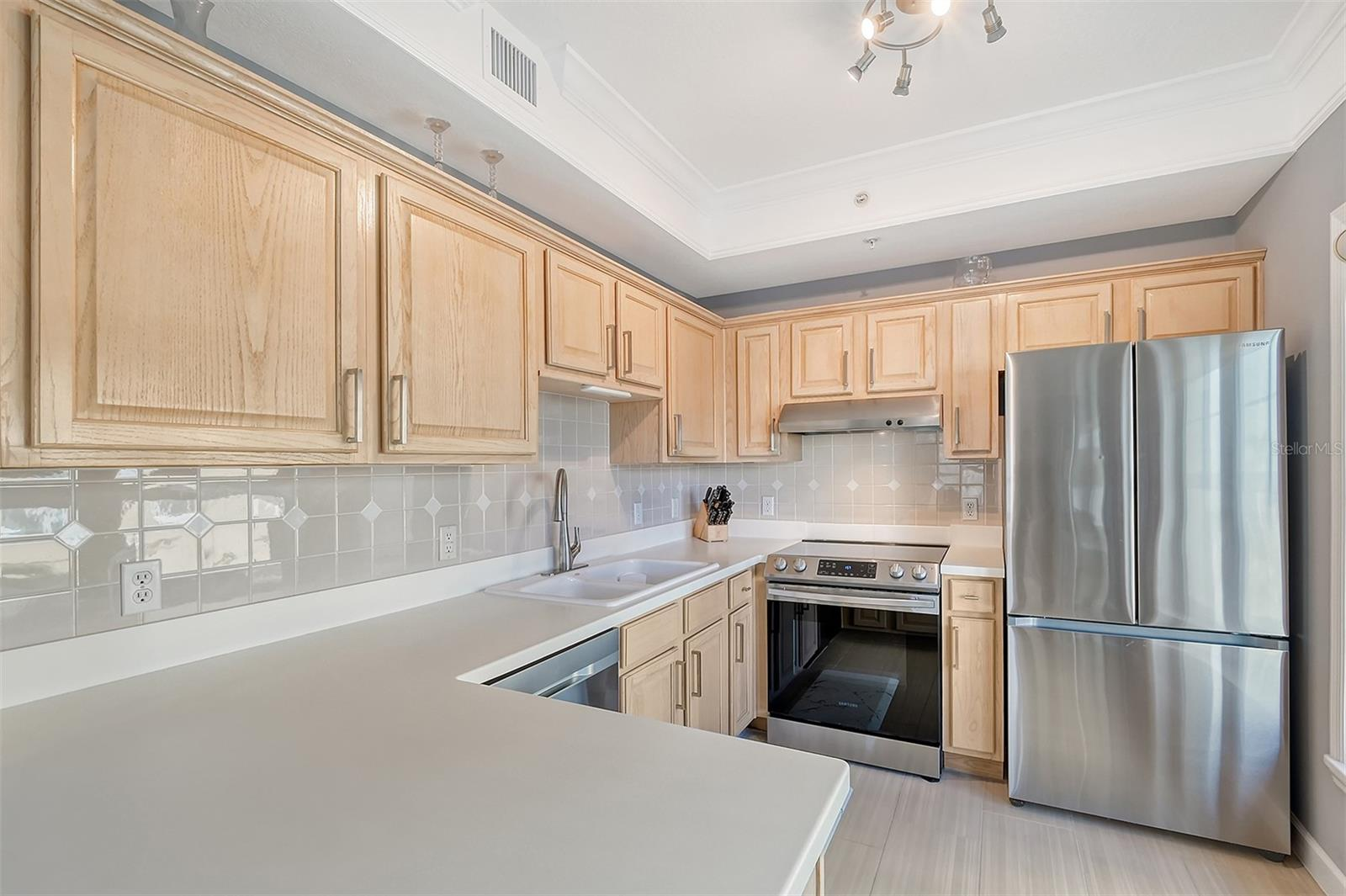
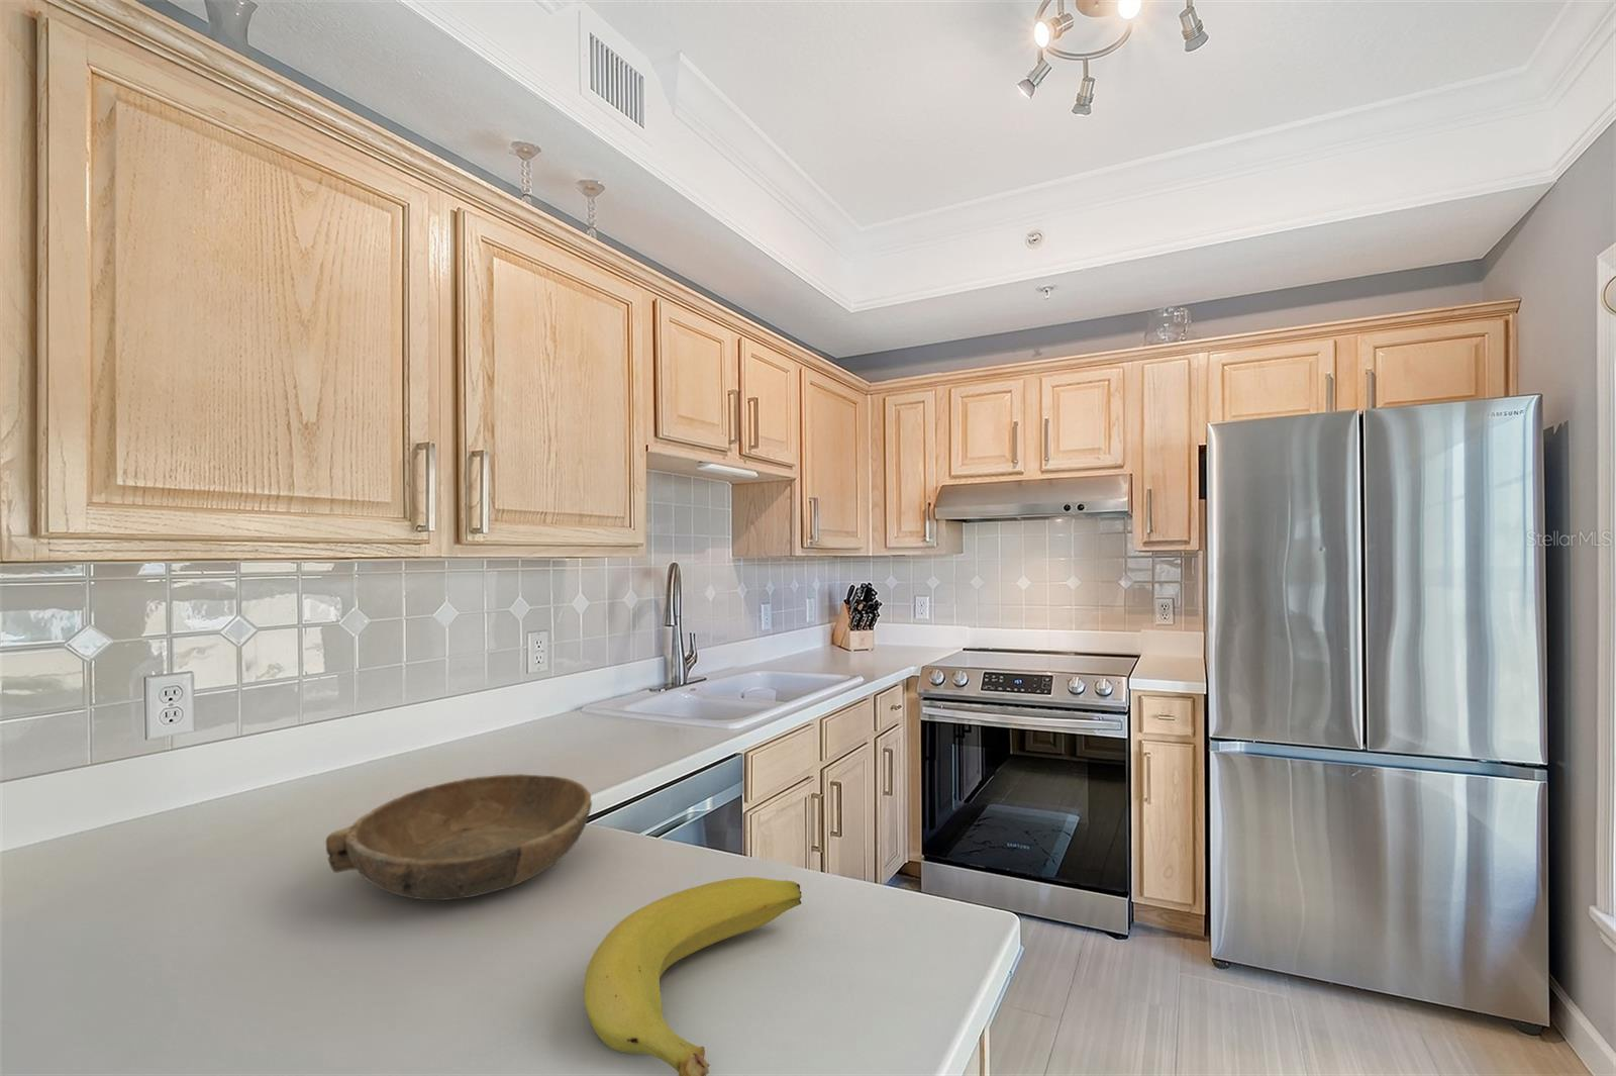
+ banana (708, 945)
+ bowl (477, 837)
